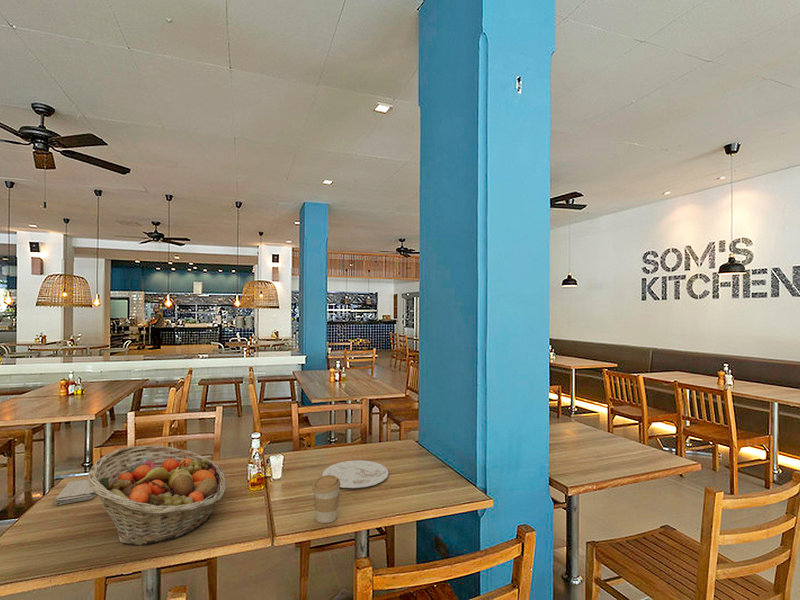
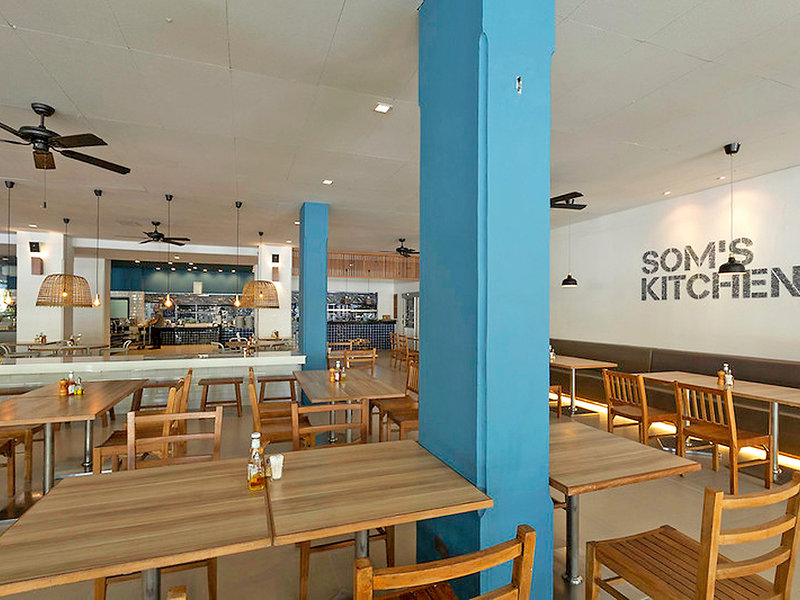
- plate (355, 474)
- fruit basket (162, 486)
- coffee cup (326, 498)
- washcloth (80, 489)
